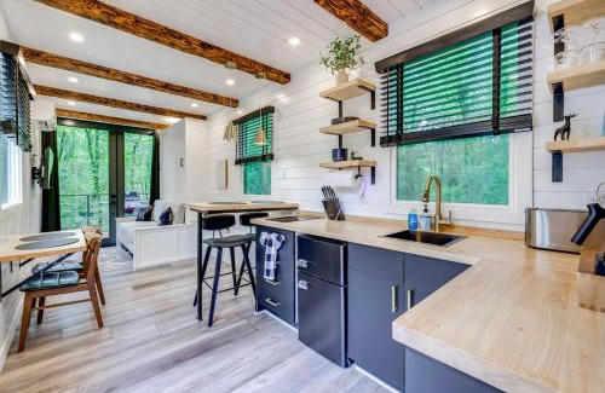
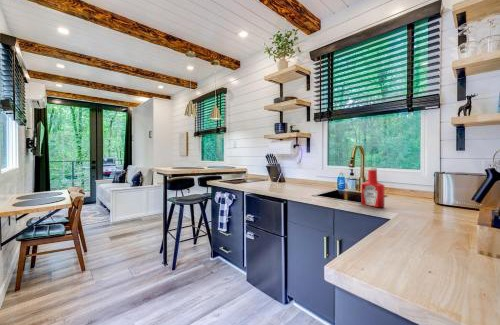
+ soap bottle (372, 186)
